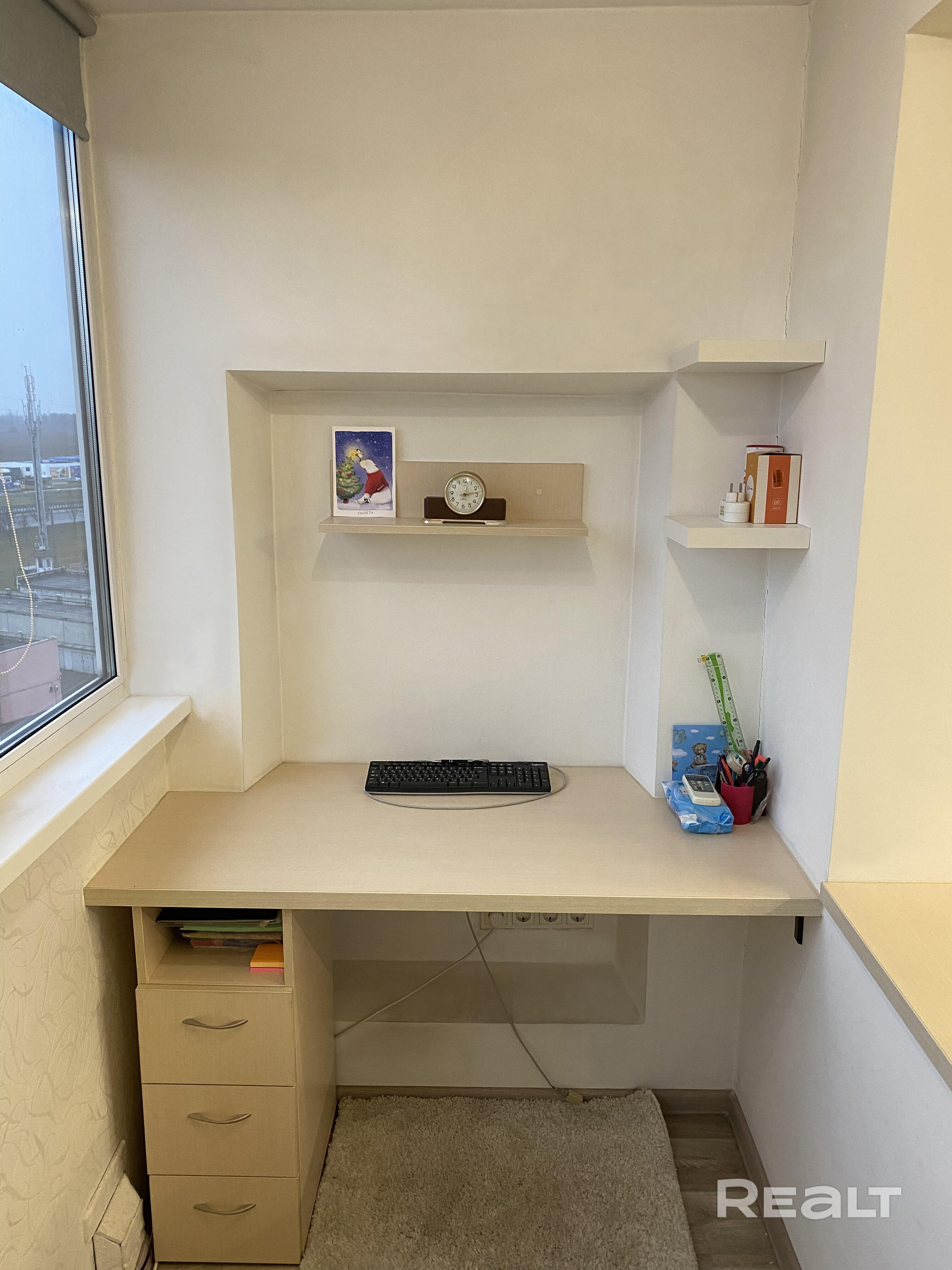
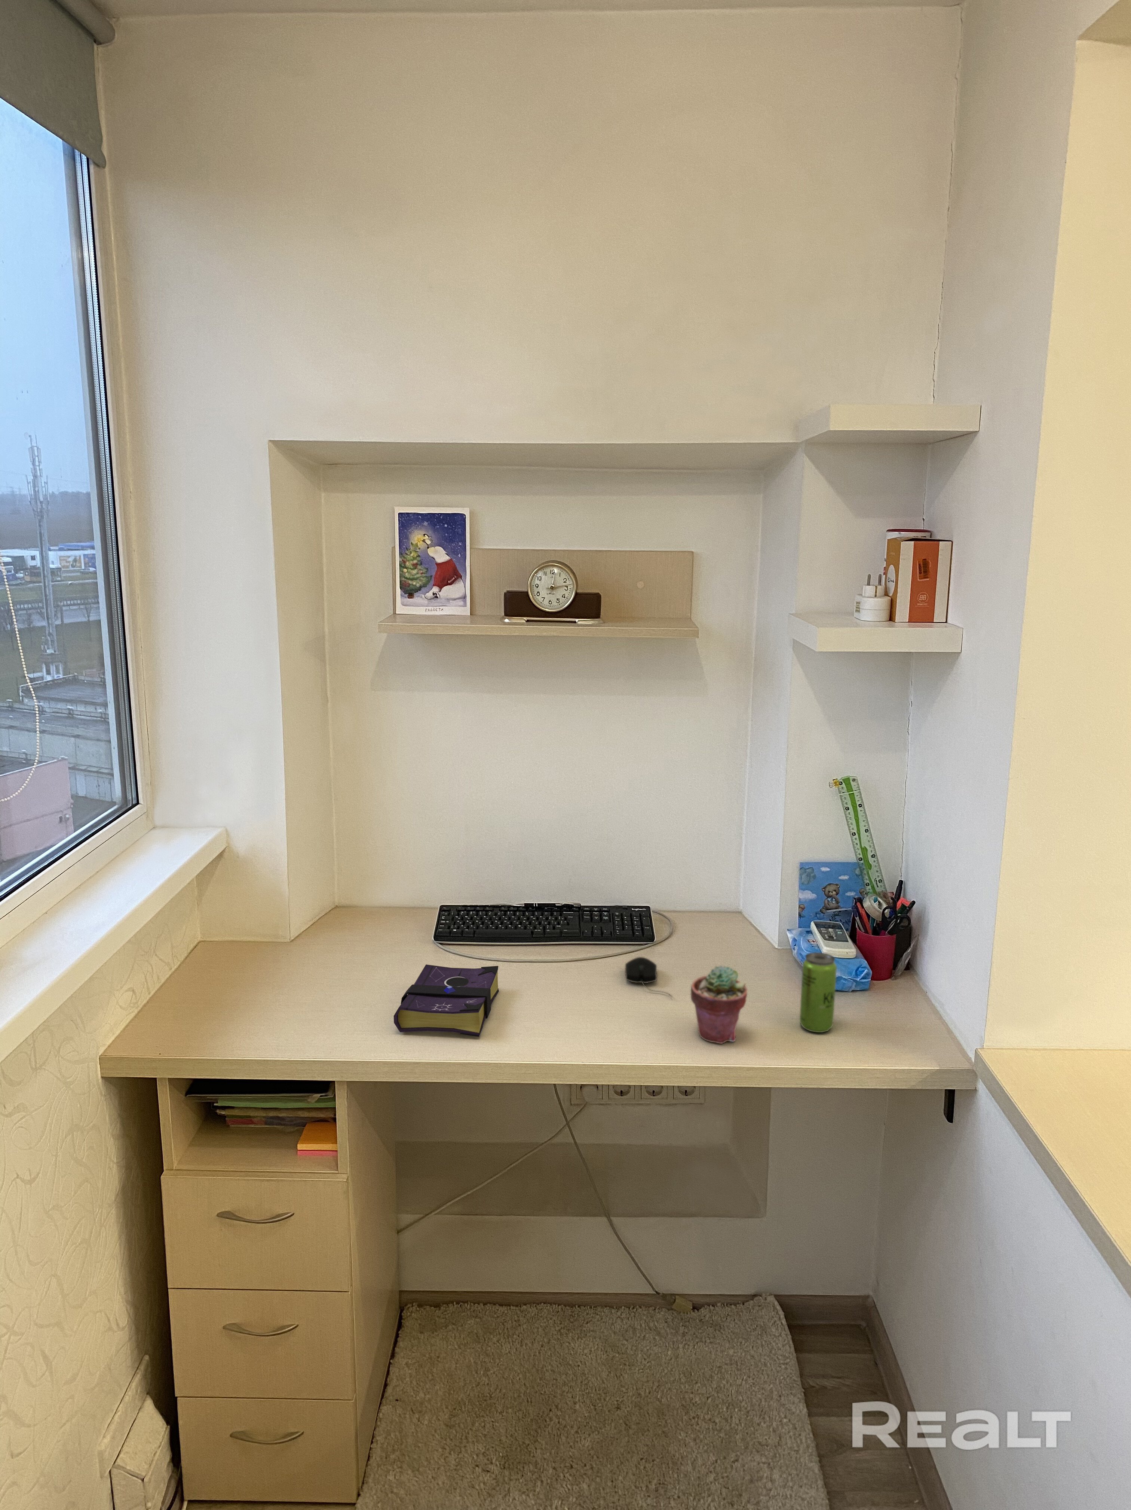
+ book (448, 996)
+ beverage can (817, 992)
+ computer mouse (649, 973)
+ potted succulent (719, 1001)
